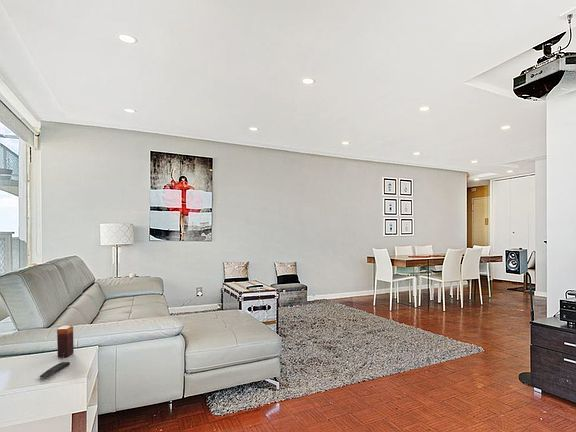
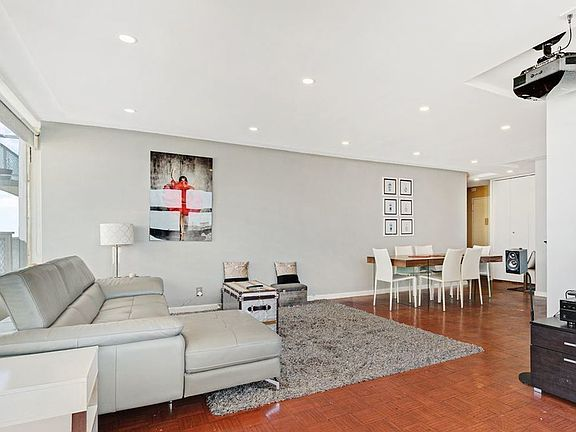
- candle (65, 341)
- remote control (54, 370)
